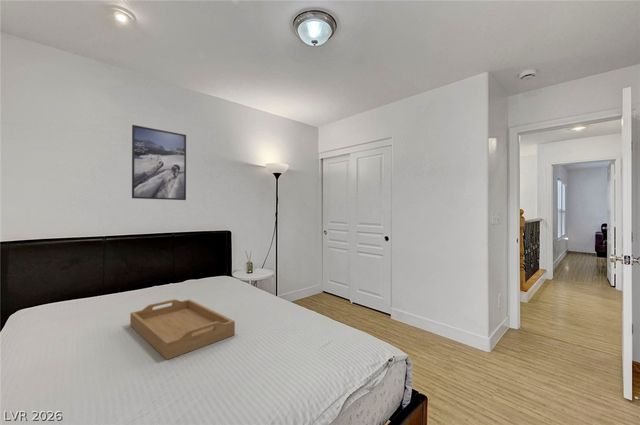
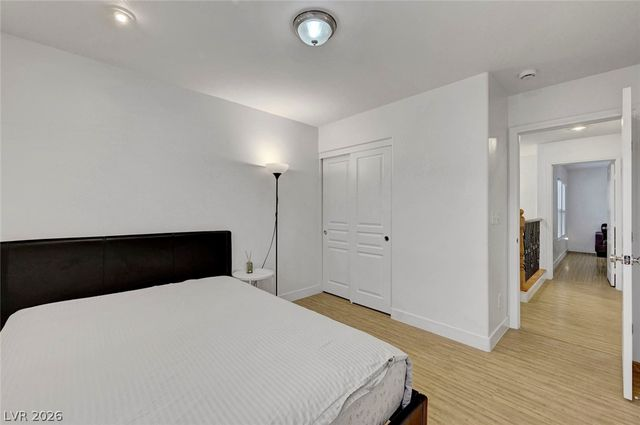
- serving tray (180, 321)
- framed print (160, 164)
